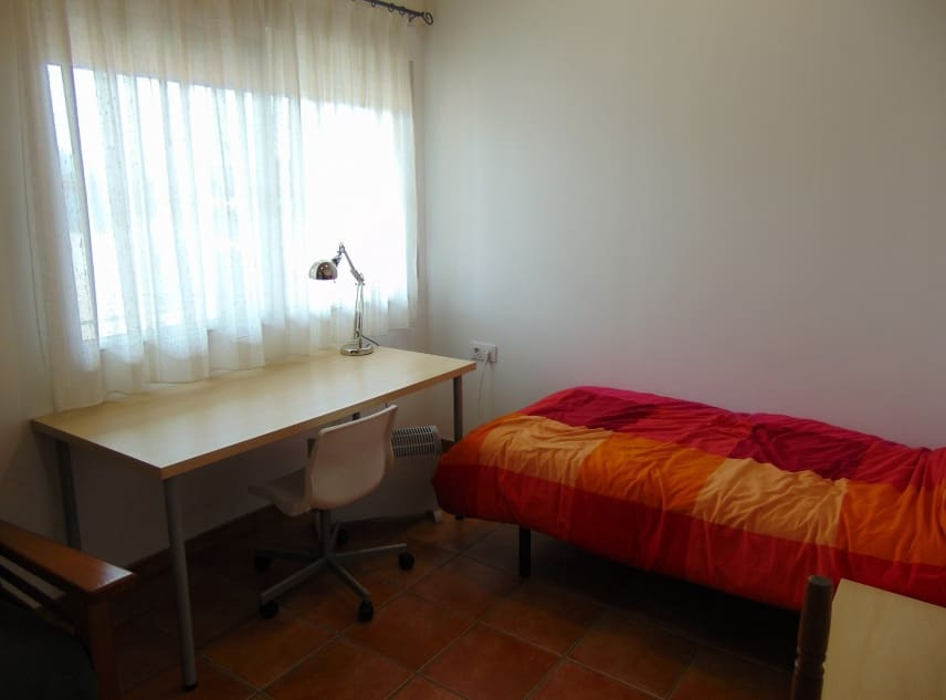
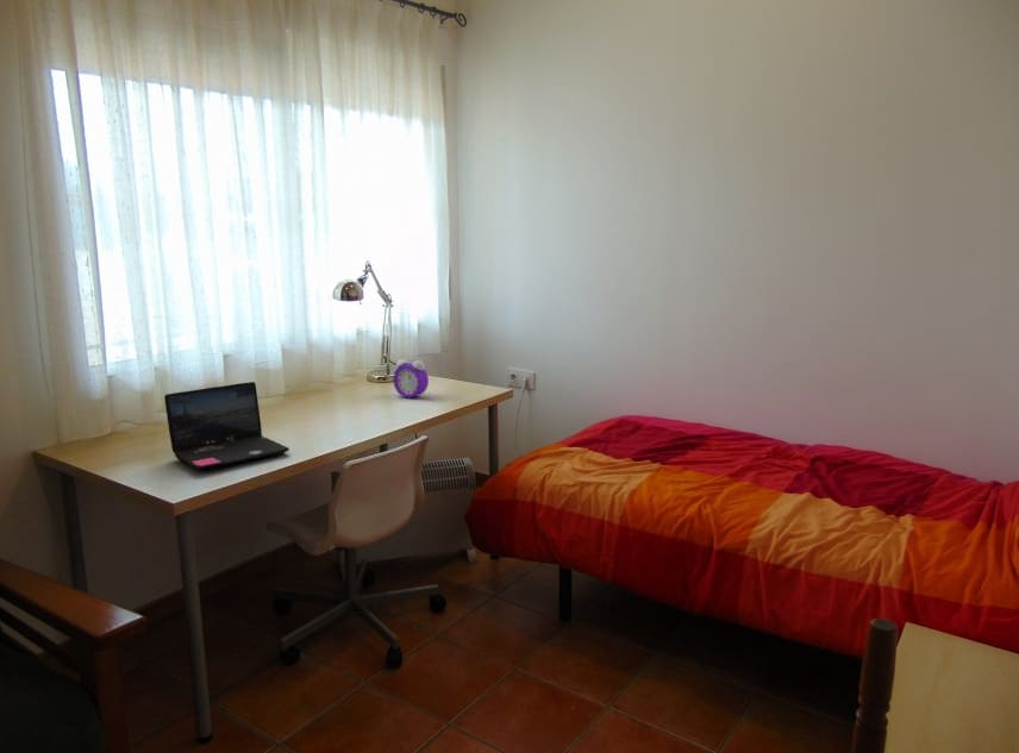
+ alarm clock (411, 377)
+ laptop (227, 423)
